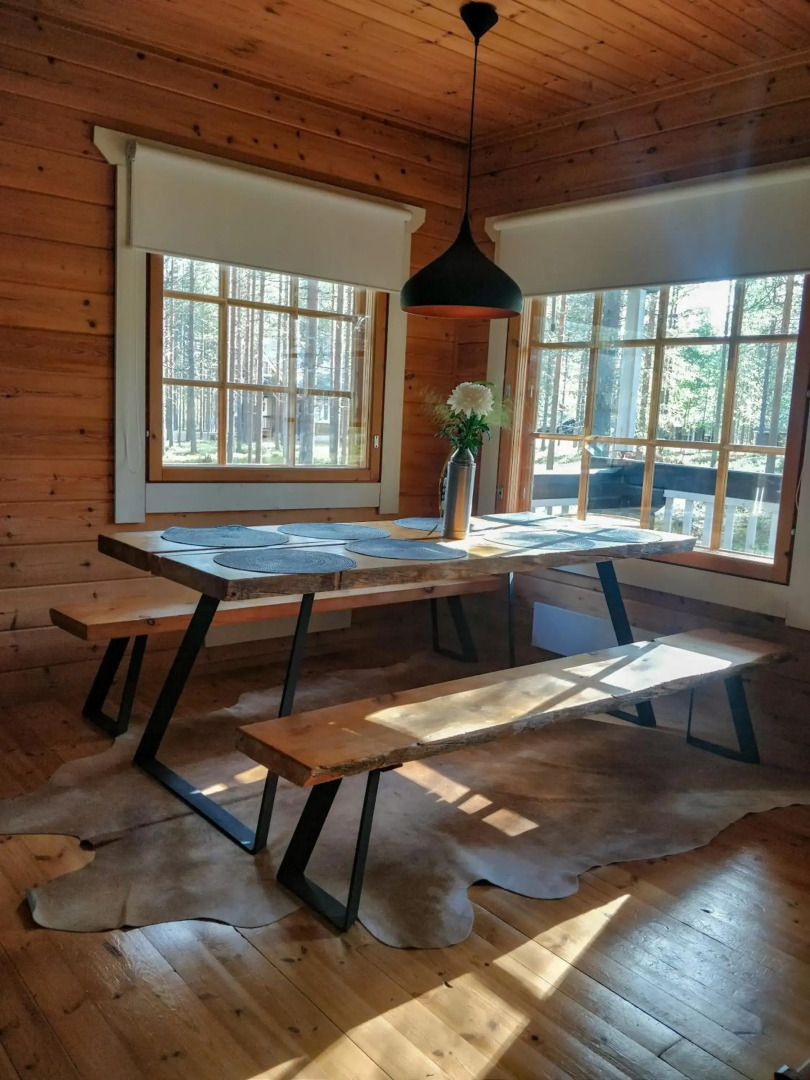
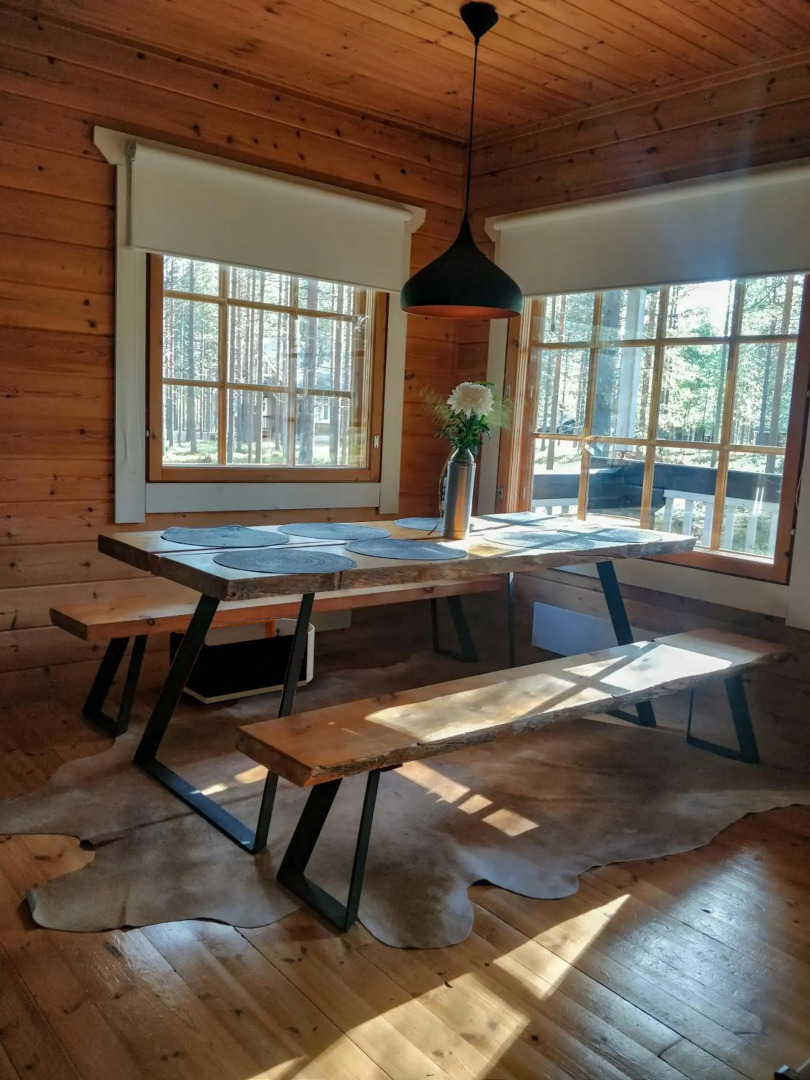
+ storage bin (249, 655)
